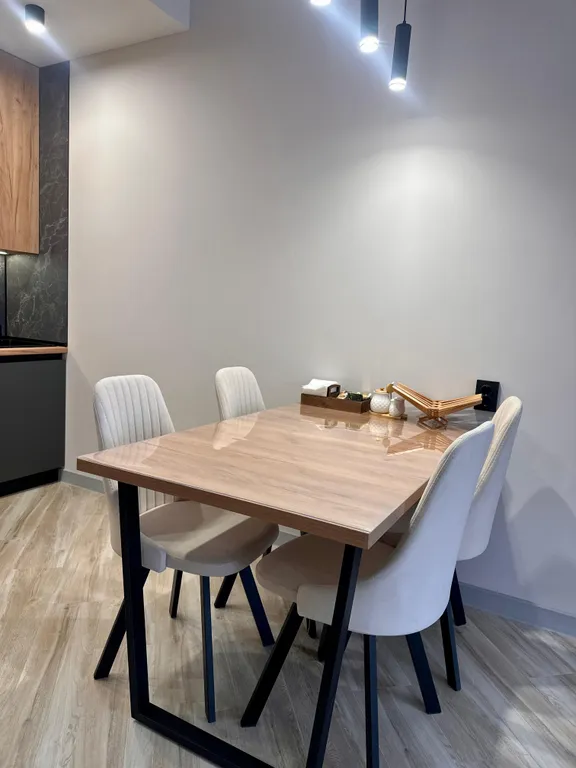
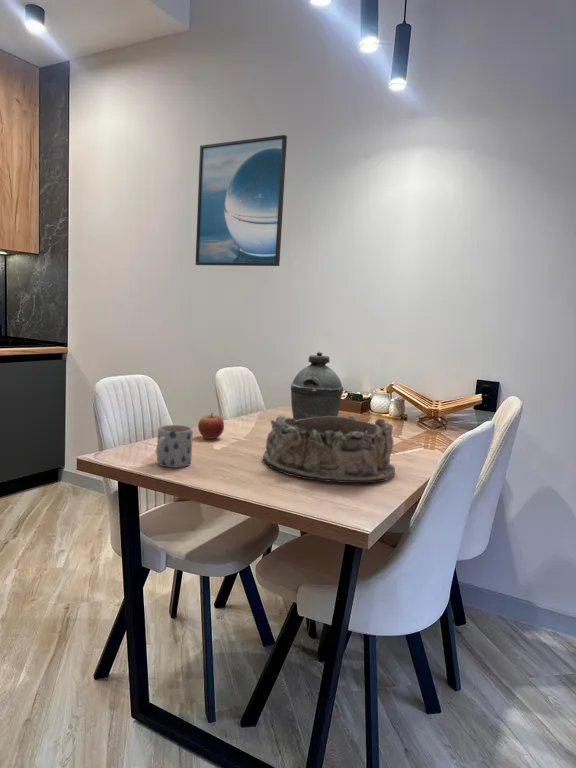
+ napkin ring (329, 442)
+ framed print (238, 204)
+ kettle (316, 394)
+ apple (211, 425)
+ mug (171, 447)
